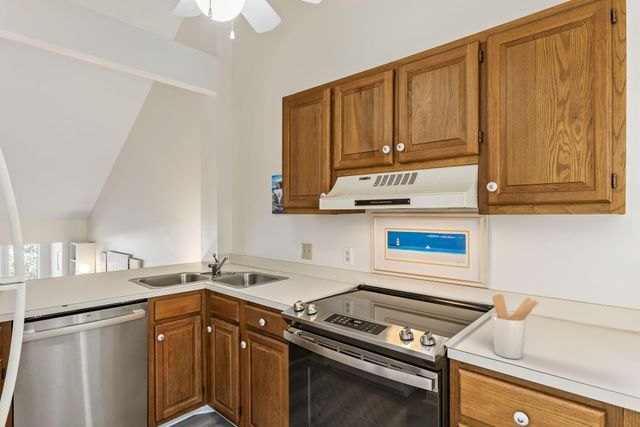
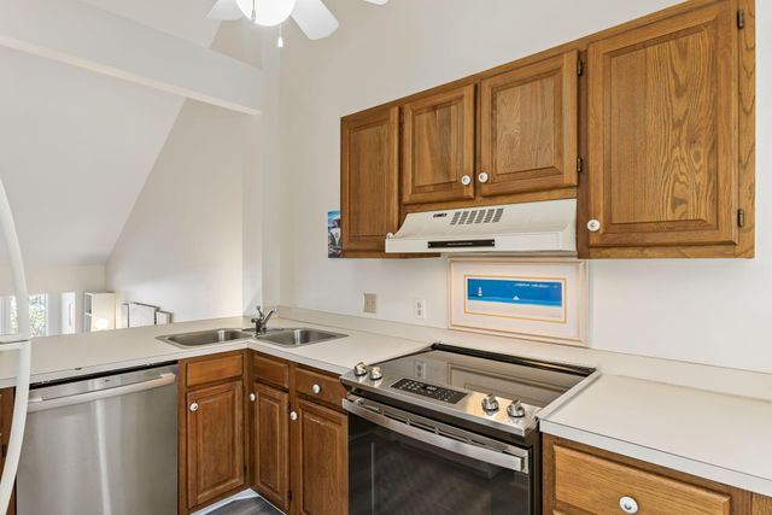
- utensil holder (515, 325)
